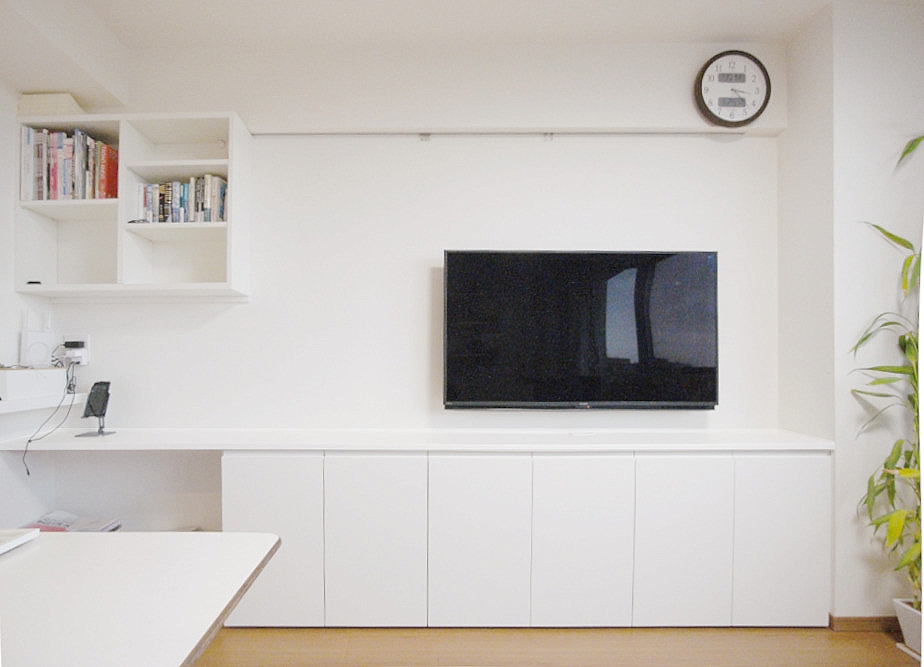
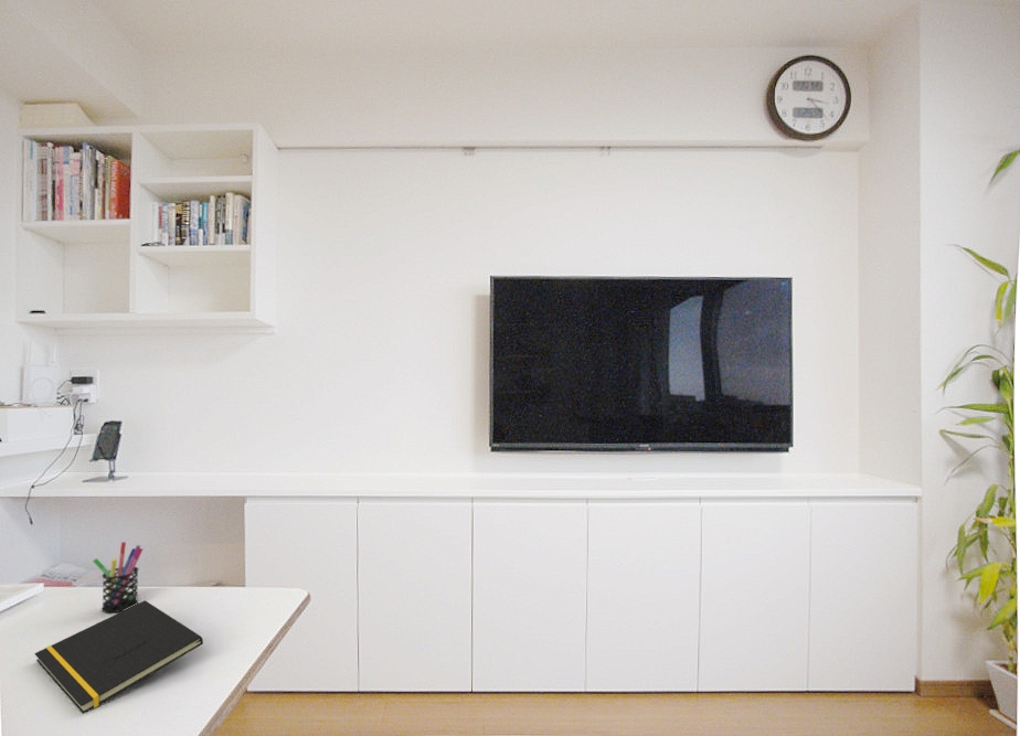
+ notepad (118, 648)
+ pen holder (116, 576)
